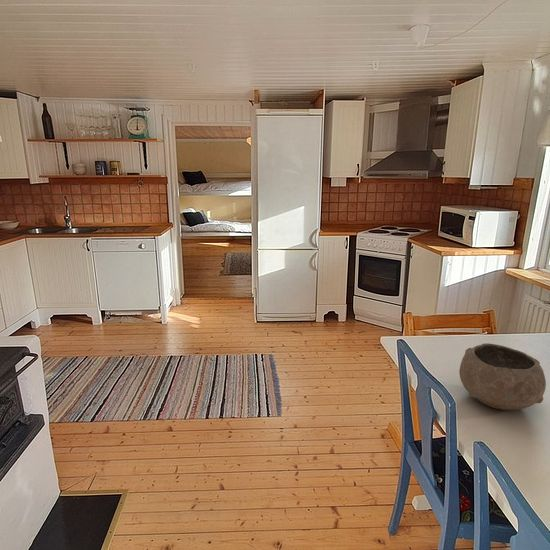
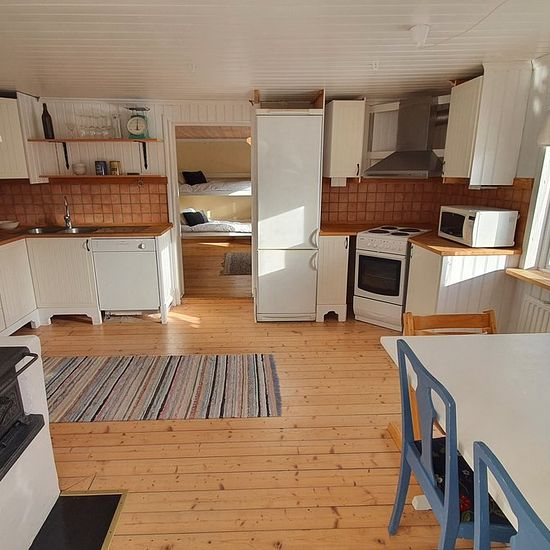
- bowl (500, 377)
